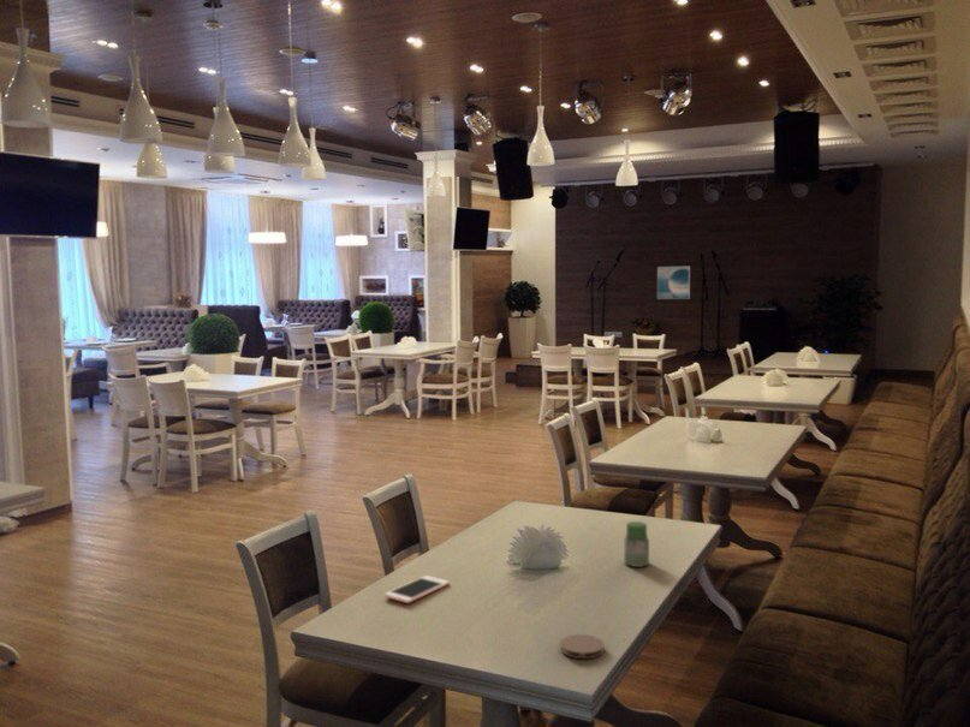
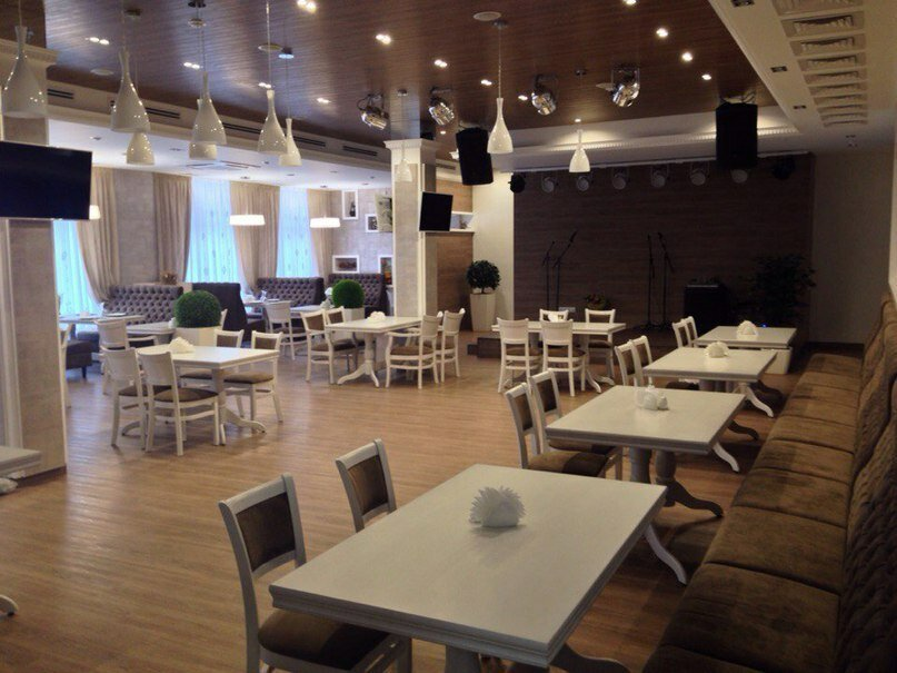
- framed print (673, 282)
- cell phone (417, 589)
- jar (636, 543)
- coaster (582, 645)
